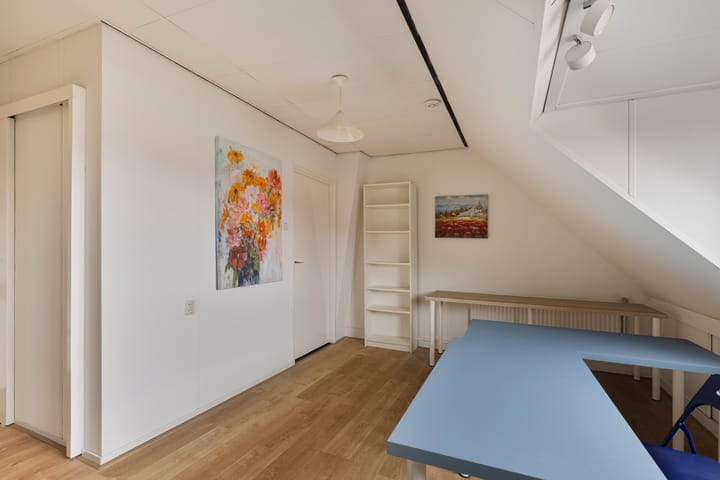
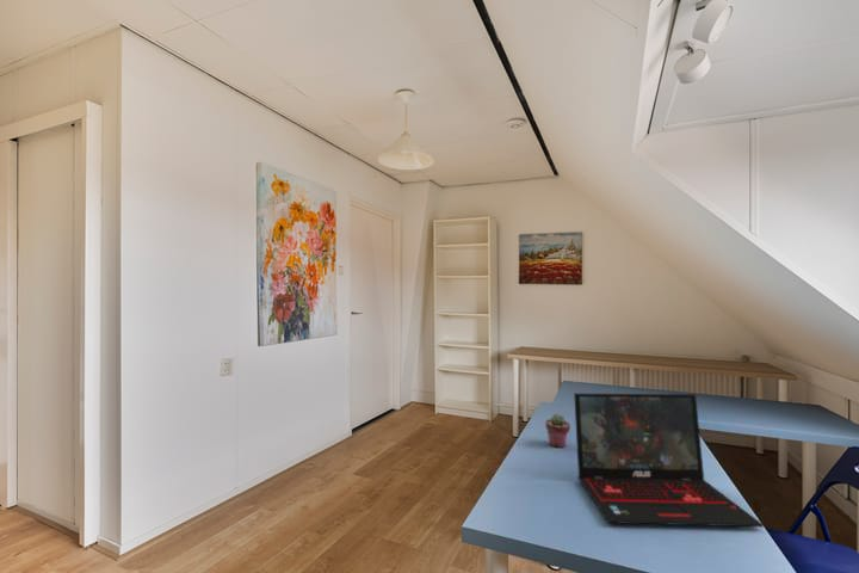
+ laptop (656, 452)
+ potted succulent (557, 429)
